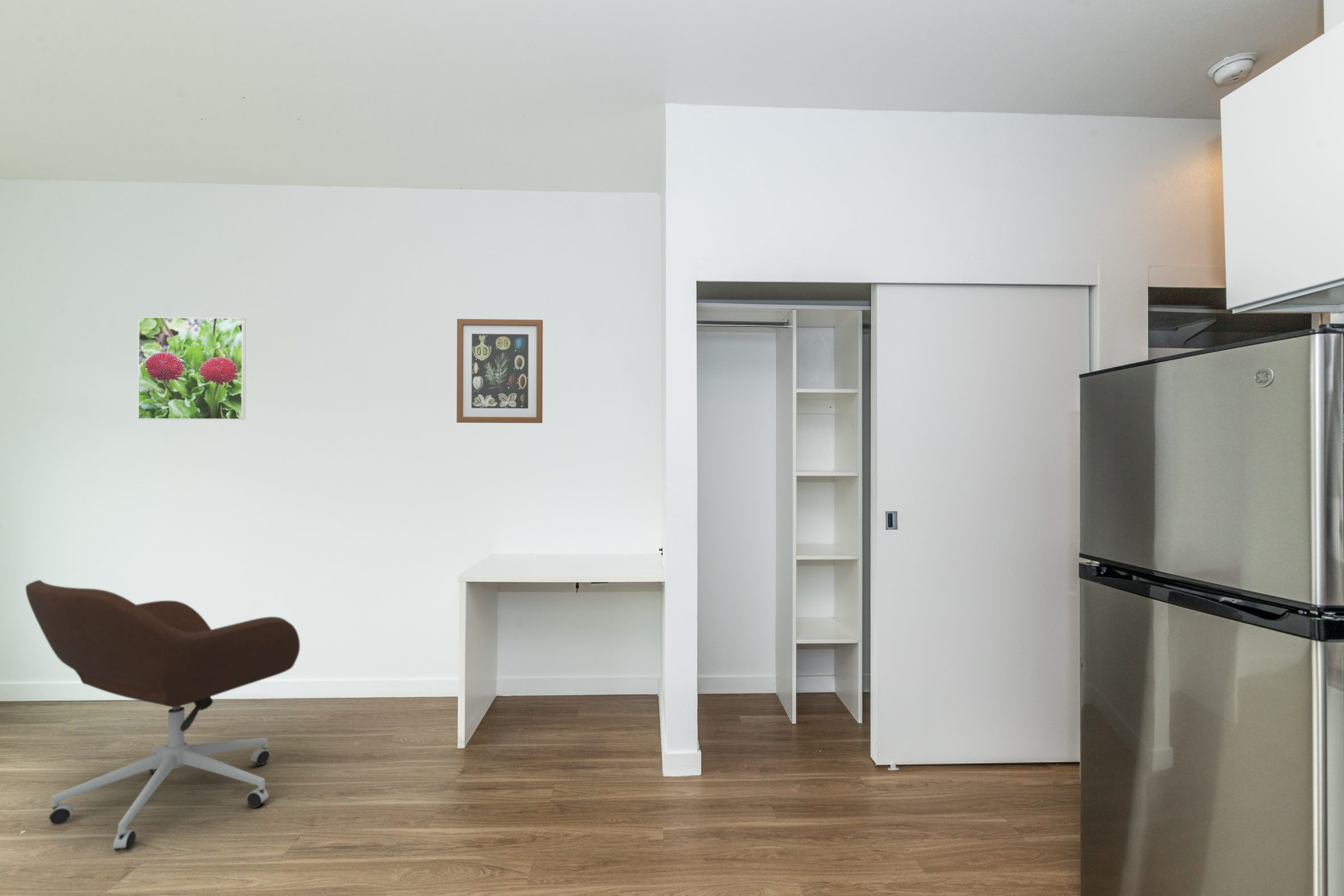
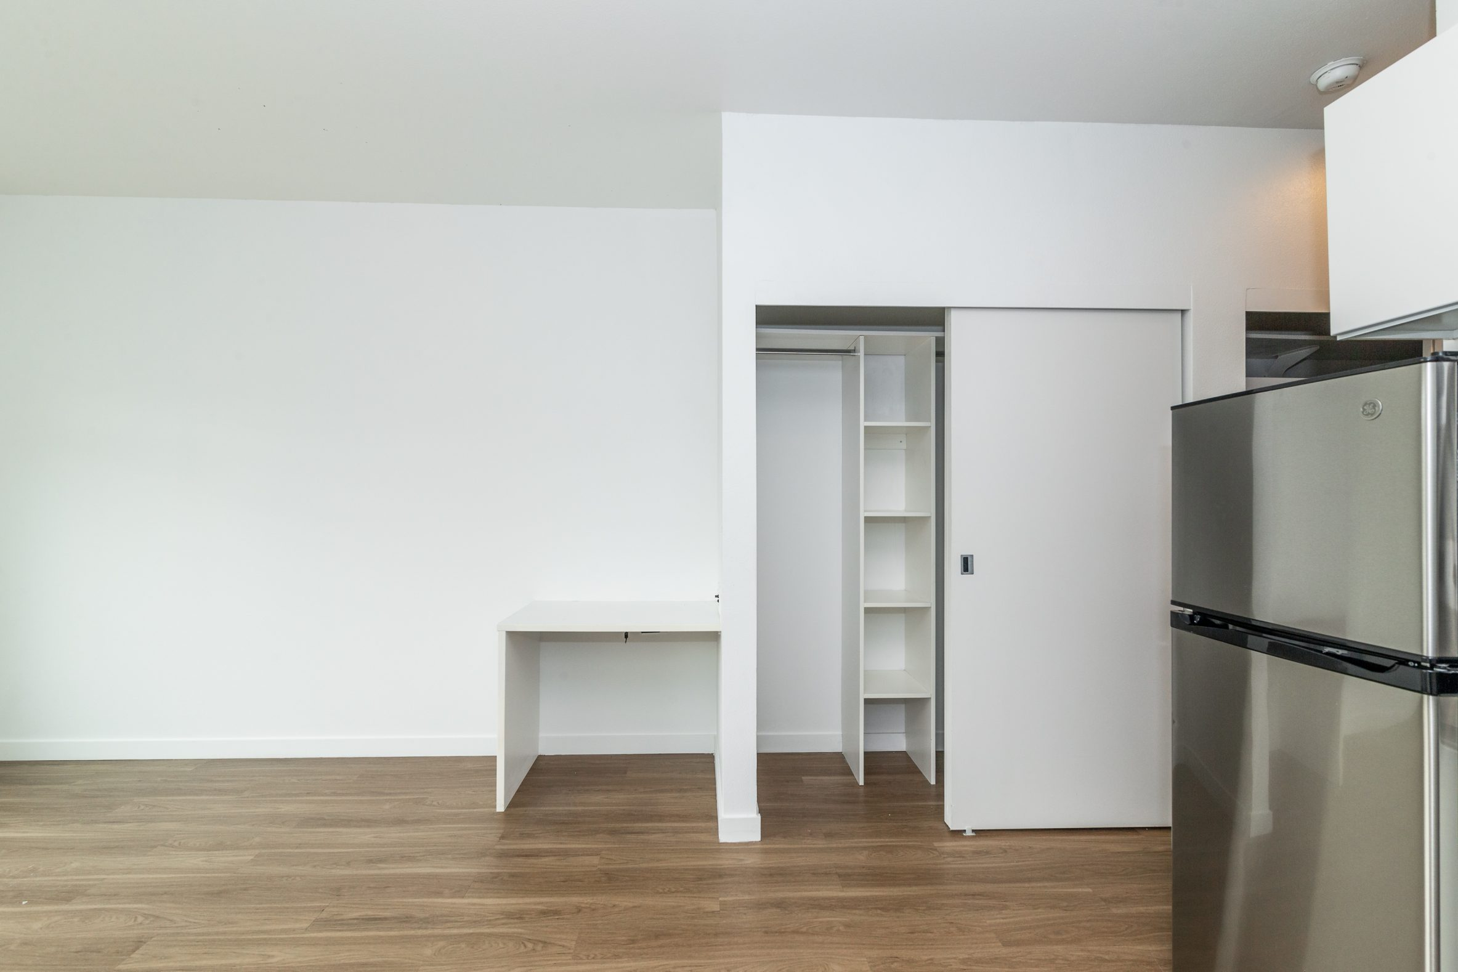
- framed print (192, 369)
- wall art (500, 371)
- office chair (176, 684)
